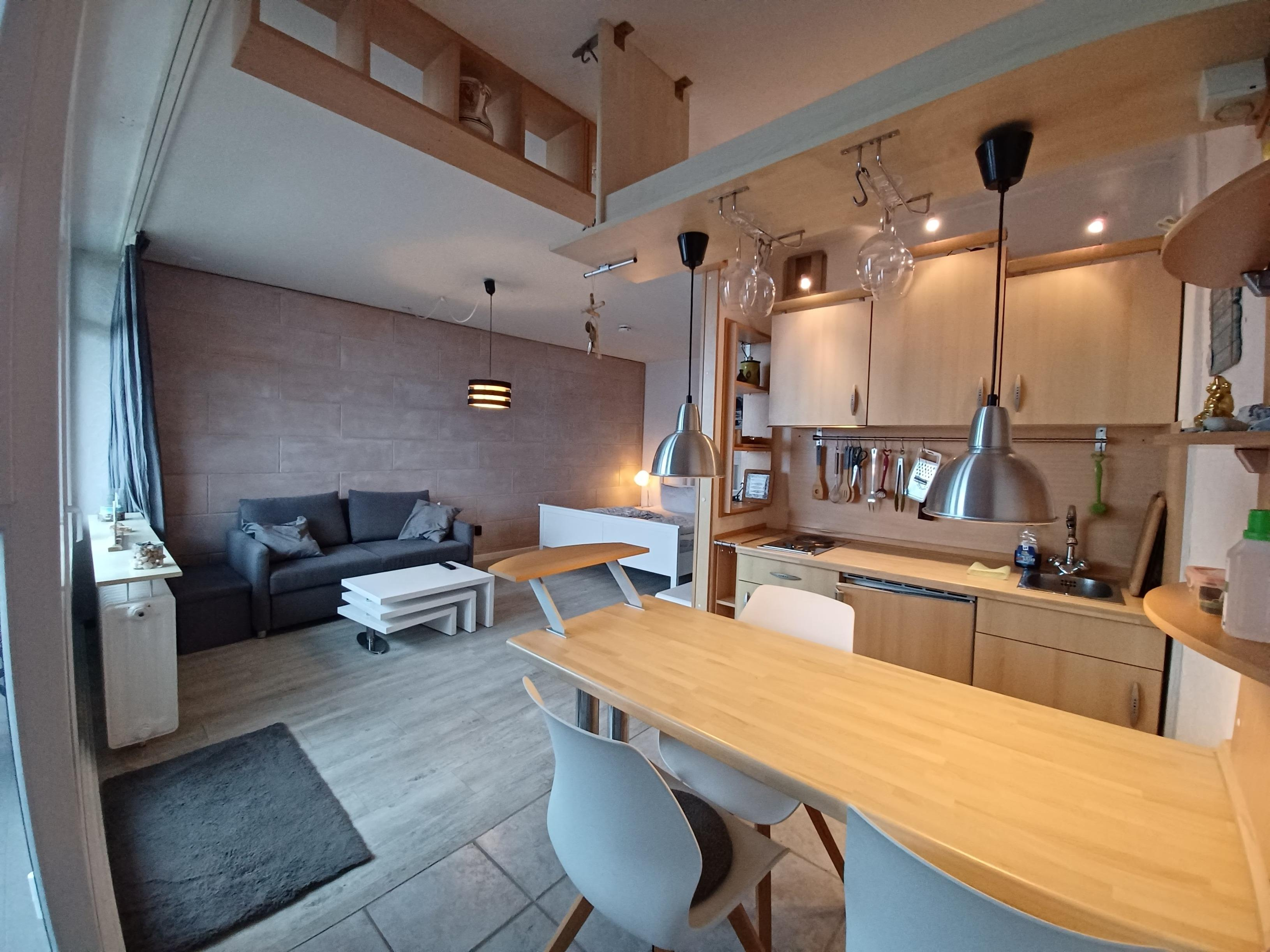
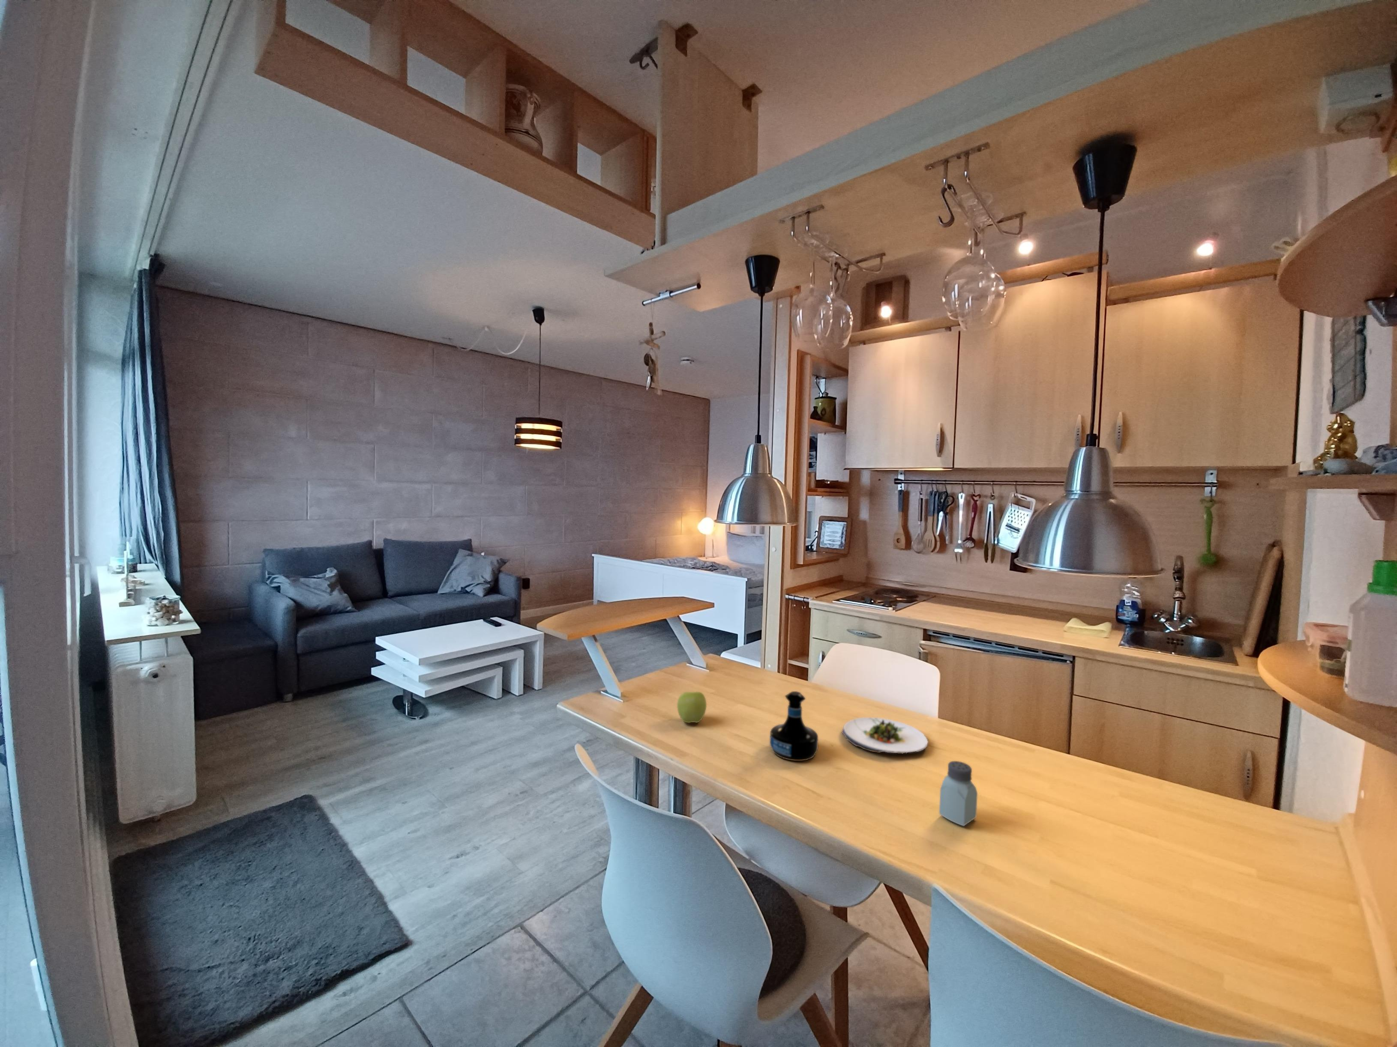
+ salad plate (884, 729)
+ apple (692, 706)
+ tequila bottle (794, 721)
+ saltshaker (958, 792)
